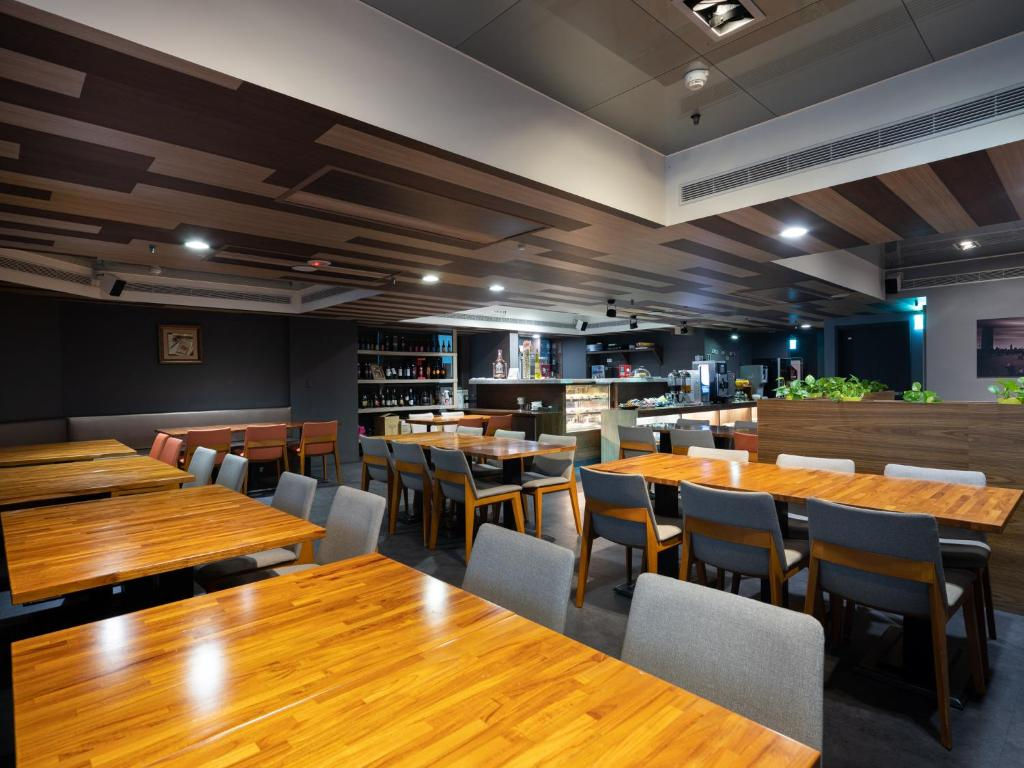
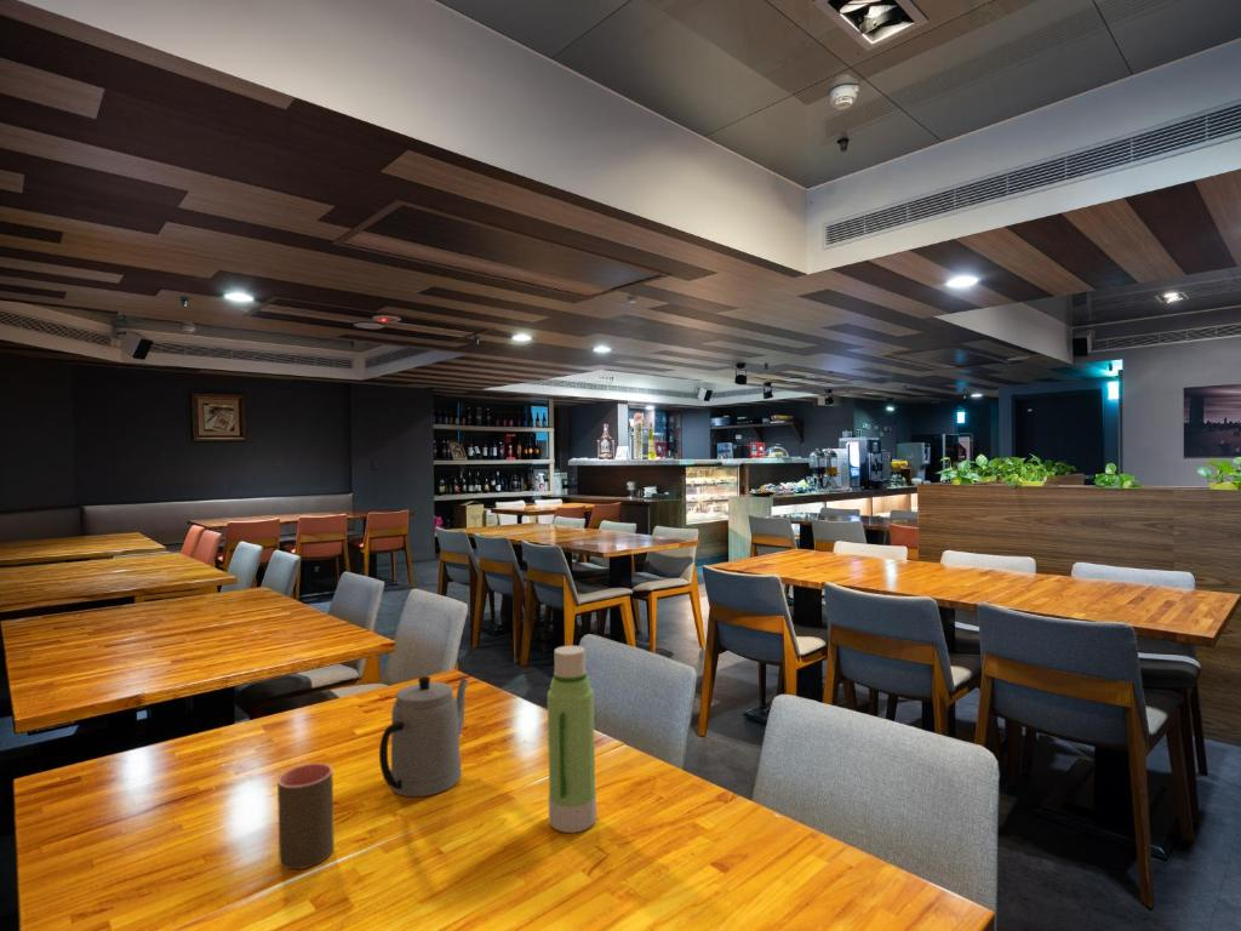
+ teapot (428, 726)
+ water bottle (570, 735)
+ cup (305, 813)
